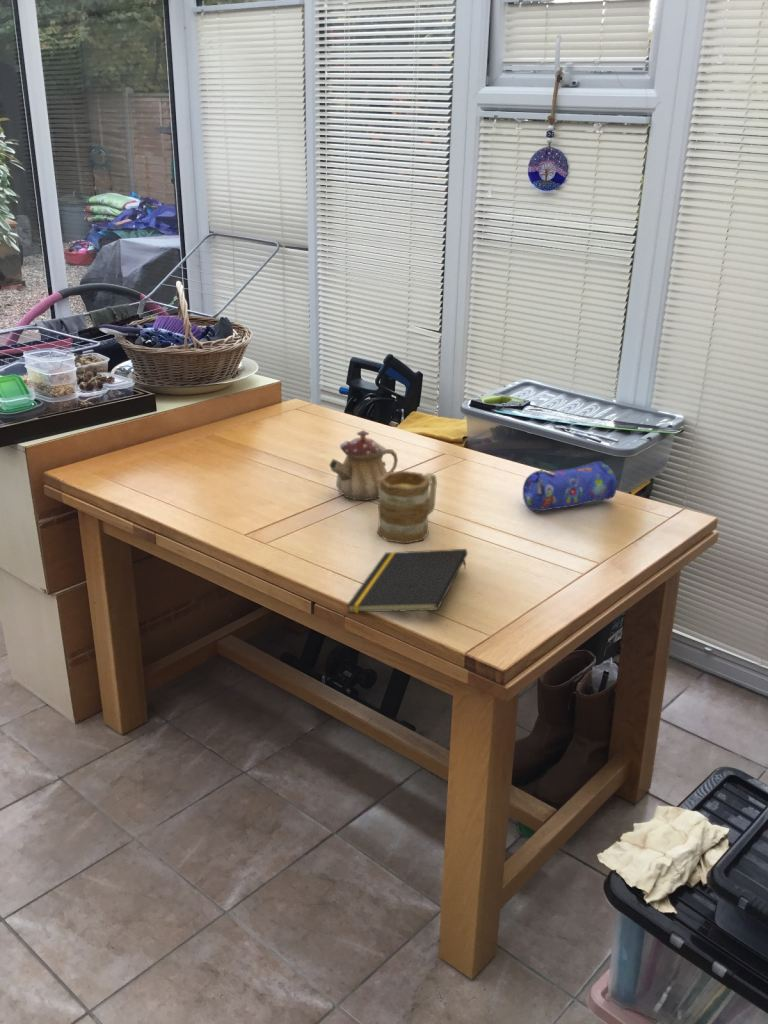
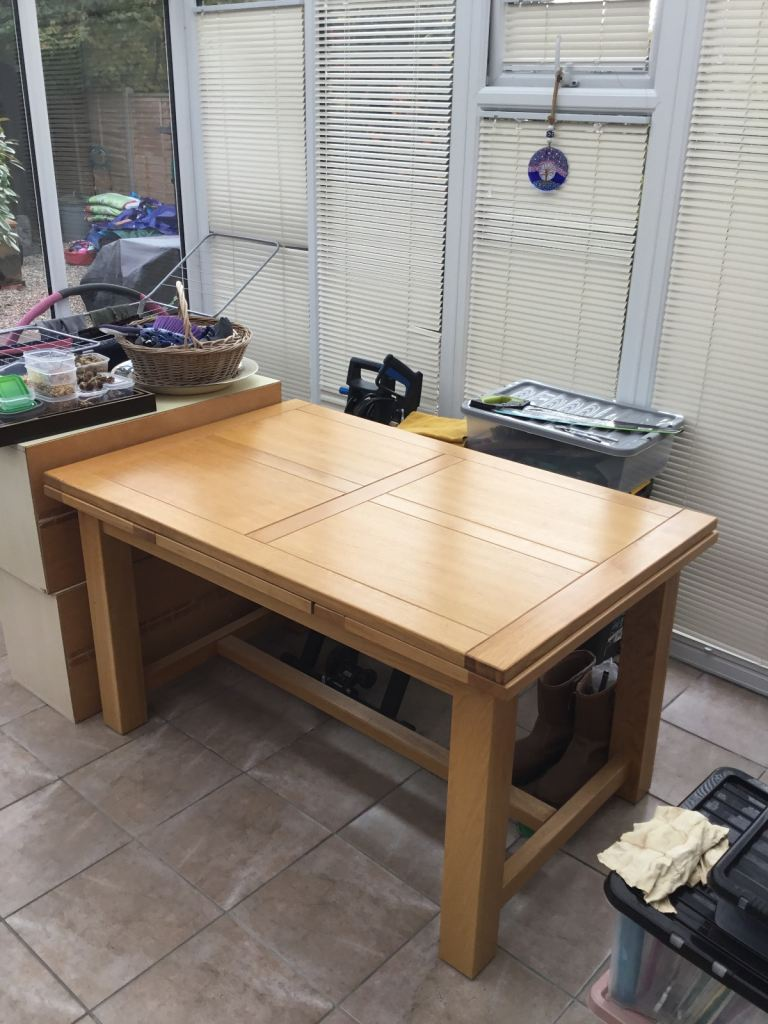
- notepad (409, 579)
- teapot (365, 461)
- pencil case (569, 485)
- mug (411, 503)
